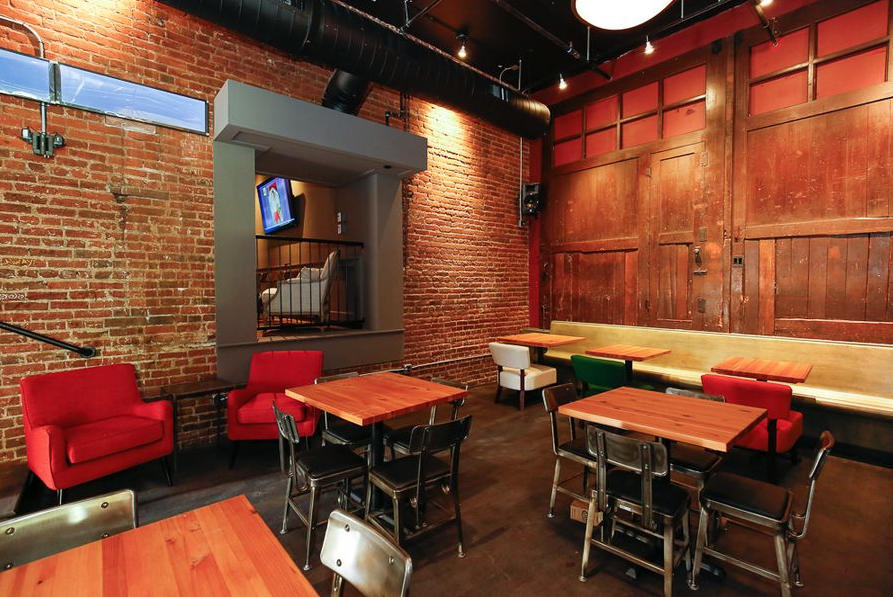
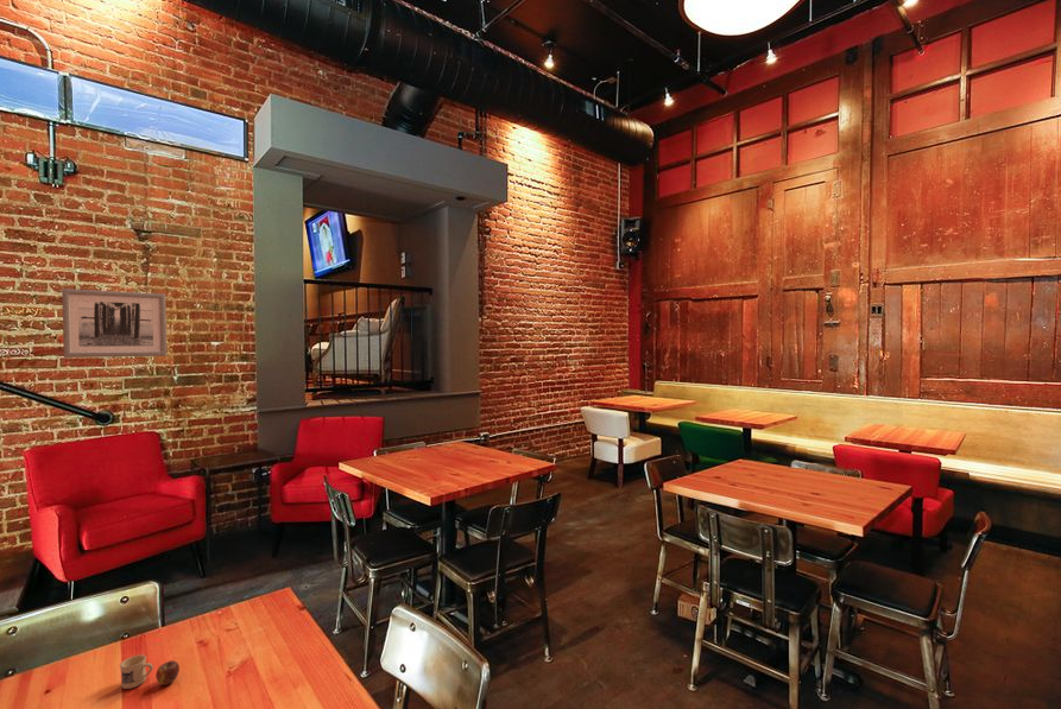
+ mug (150, 671)
+ wall art (116, 324)
